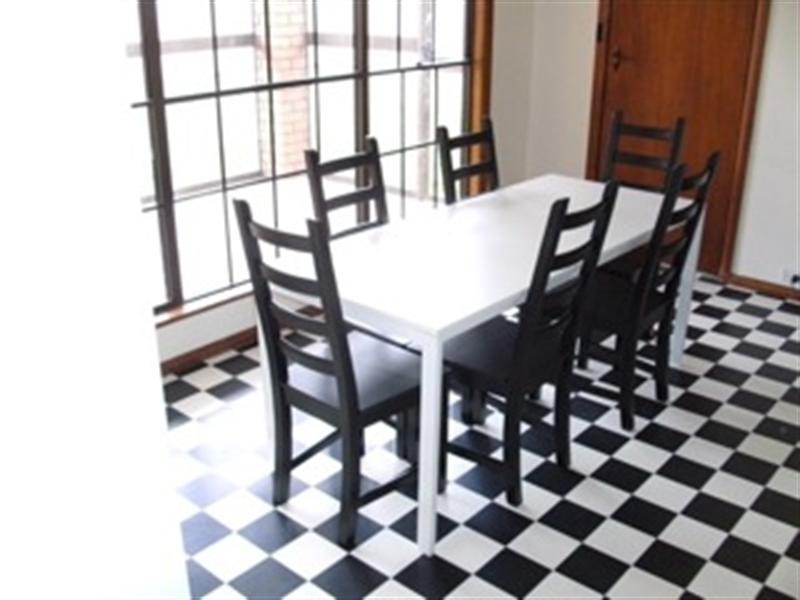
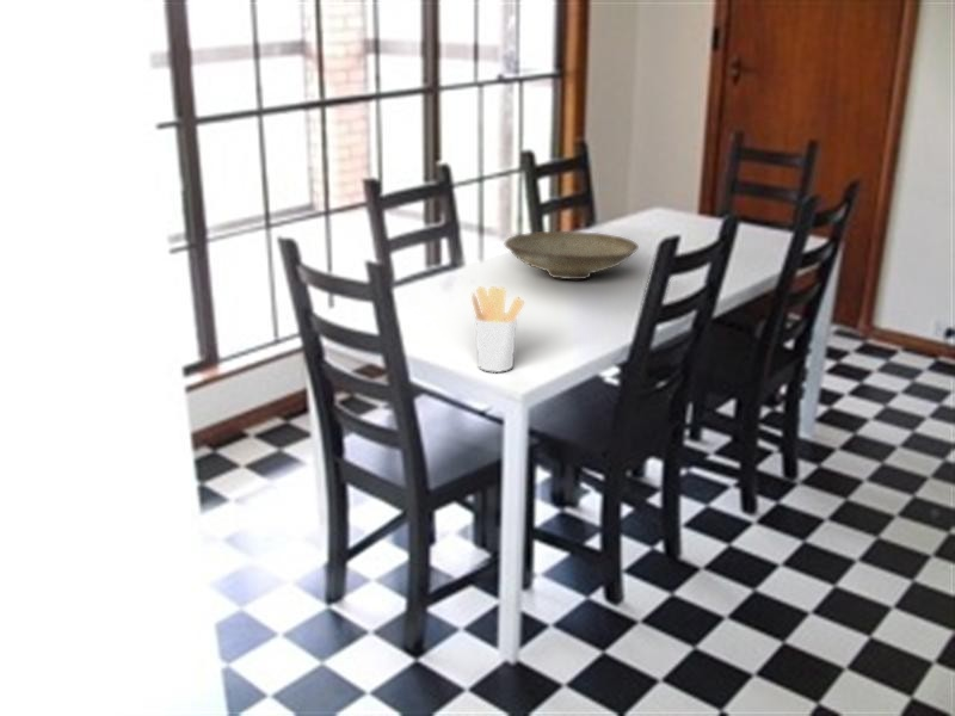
+ decorative bowl (571, 258)
+ utensil holder (493, 326)
